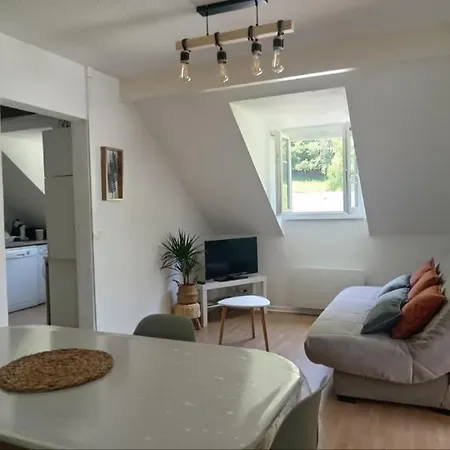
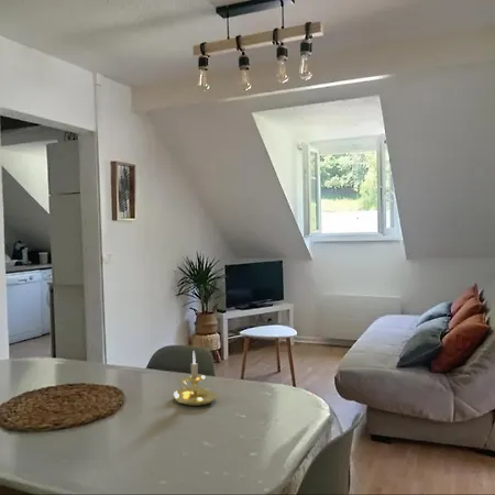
+ candle holder (191, 374)
